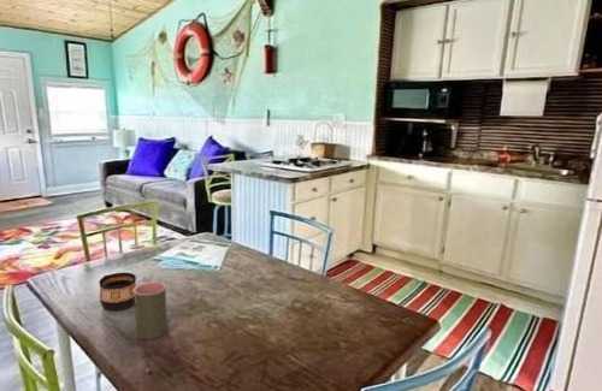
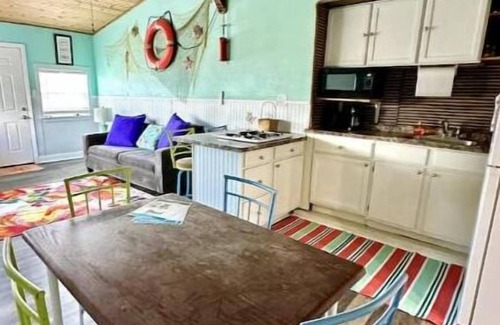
- cup (150, 309)
- cup (118, 290)
